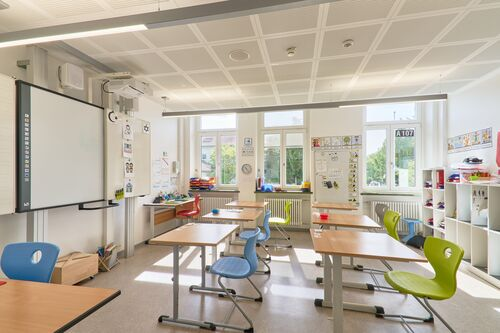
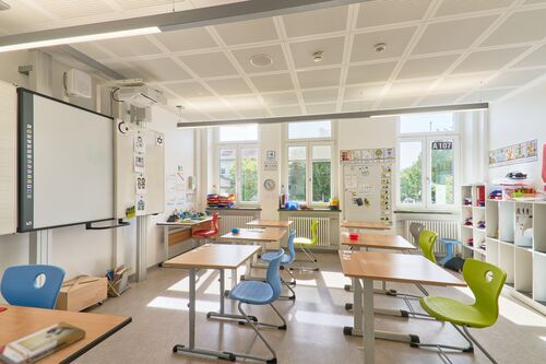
+ book (43, 342)
